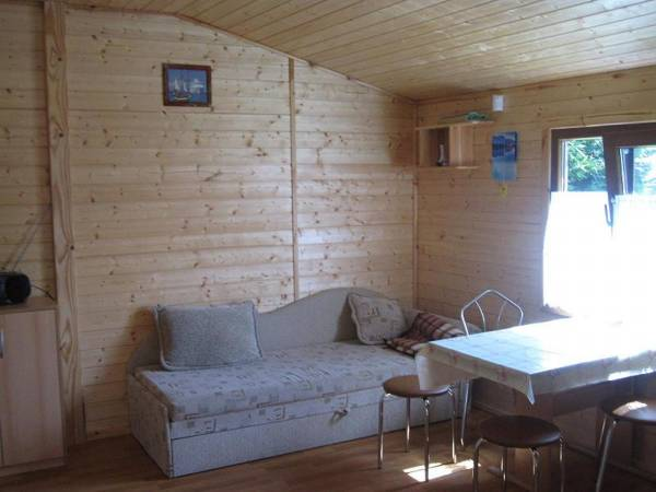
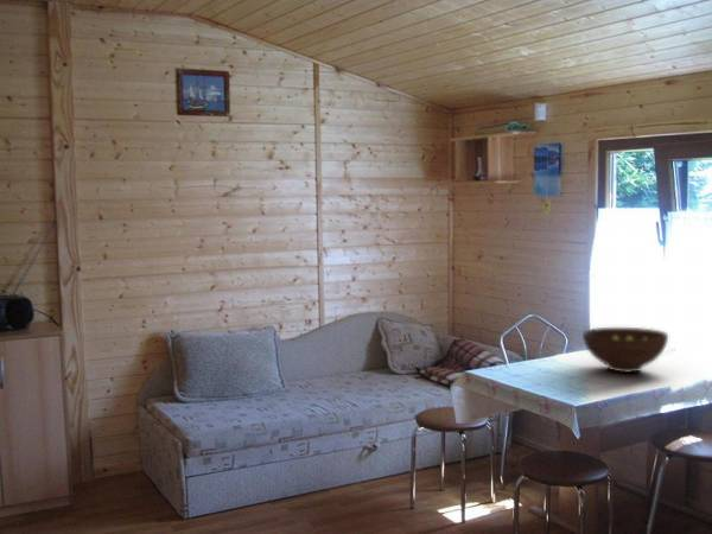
+ fruit bowl (624, 351)
